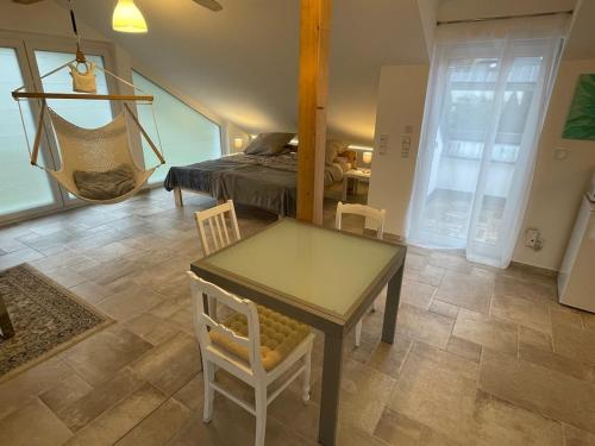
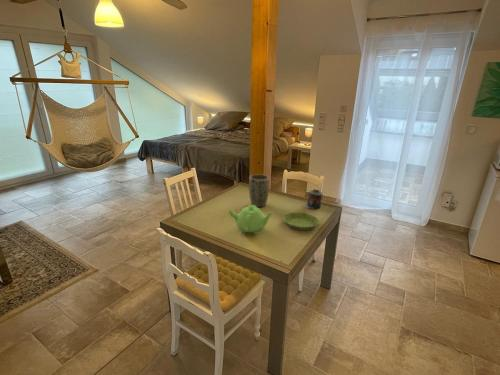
+ candle (313, 198)
+ teapot (249, 218)
+ saucer (300, 221)
+ plant pot (258, 191)
